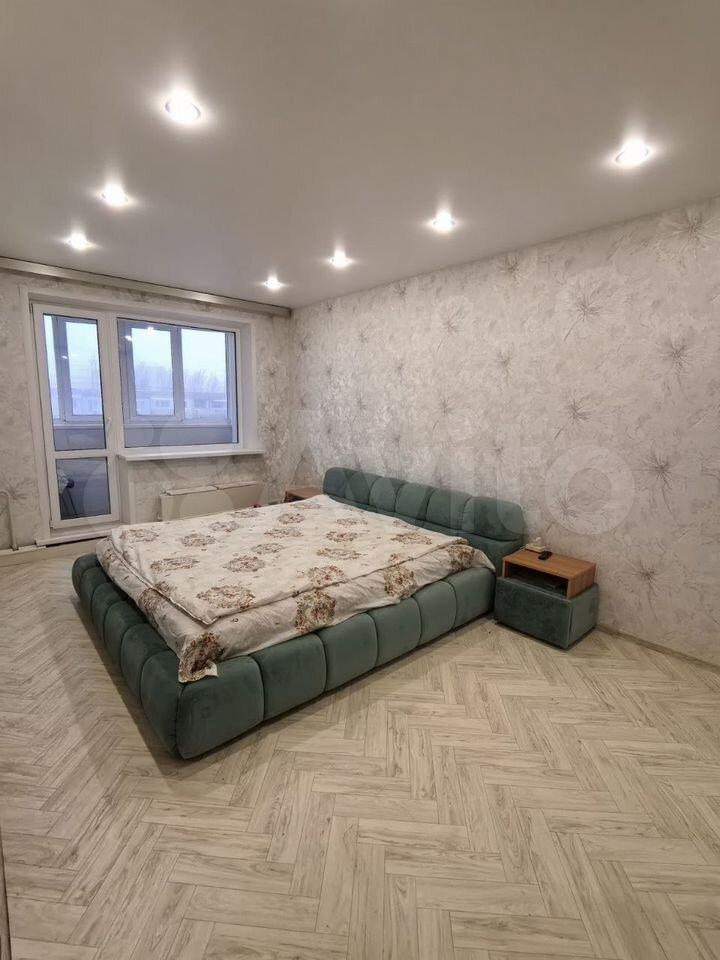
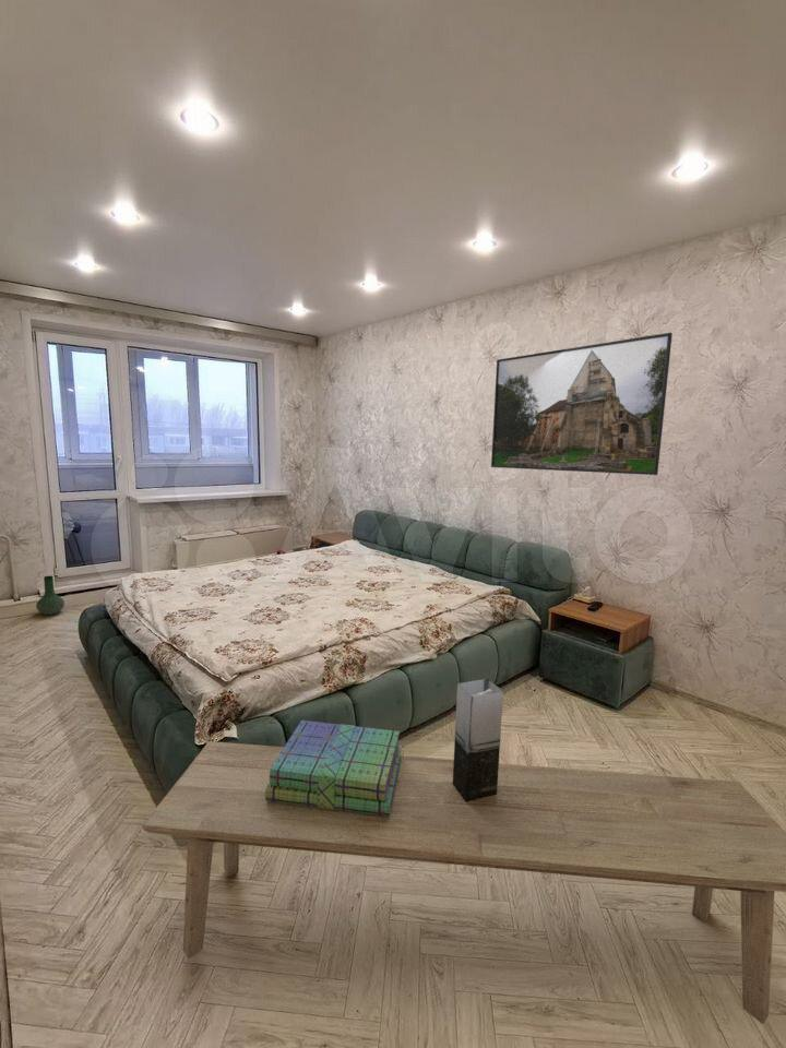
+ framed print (567, 410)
+ vase (477, 738)
+ stack of books (338, 762)
+ bench (463, 865)
+ vase (49, 594)
